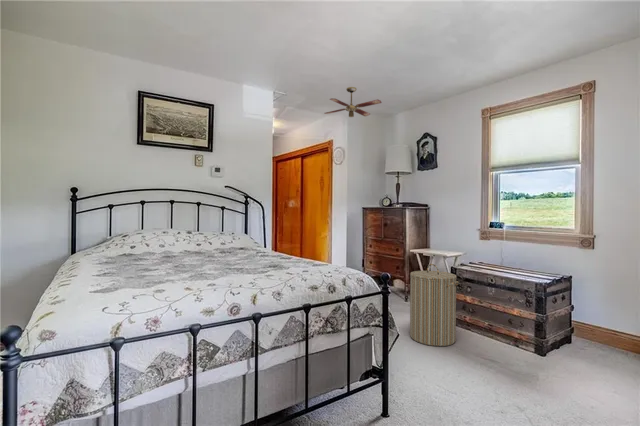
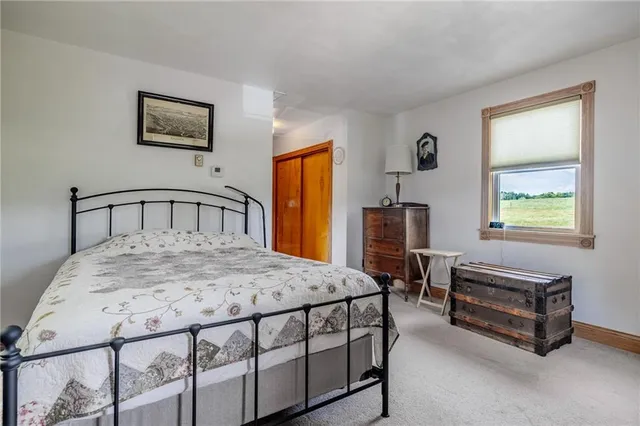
- ceiling fan (351, 103)
- laundry hamper (432, 301)
